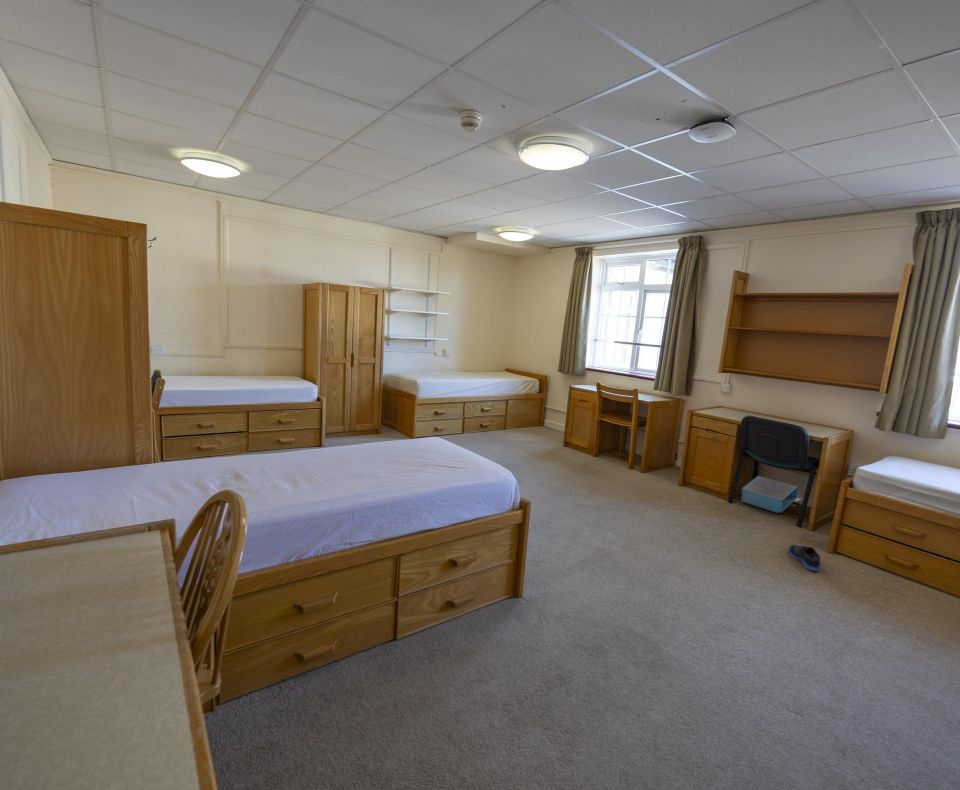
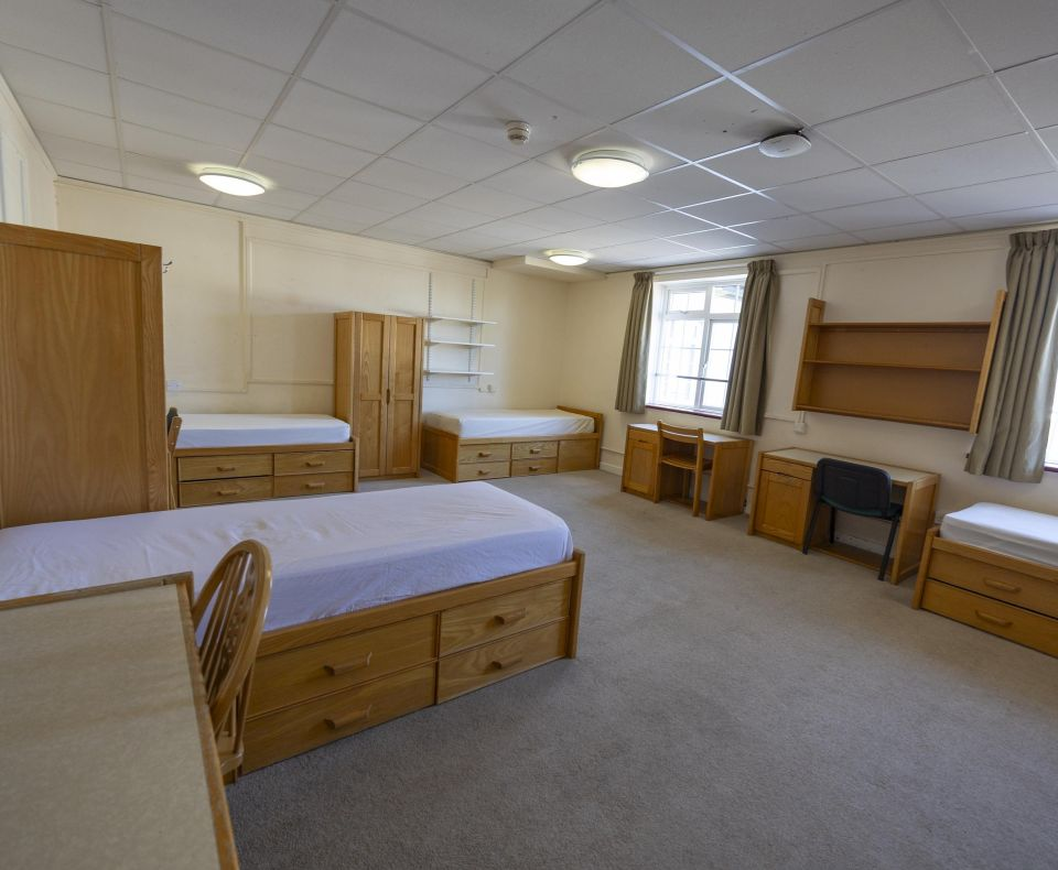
- sneaker (805, 552)
- storage bin (774, 492)
